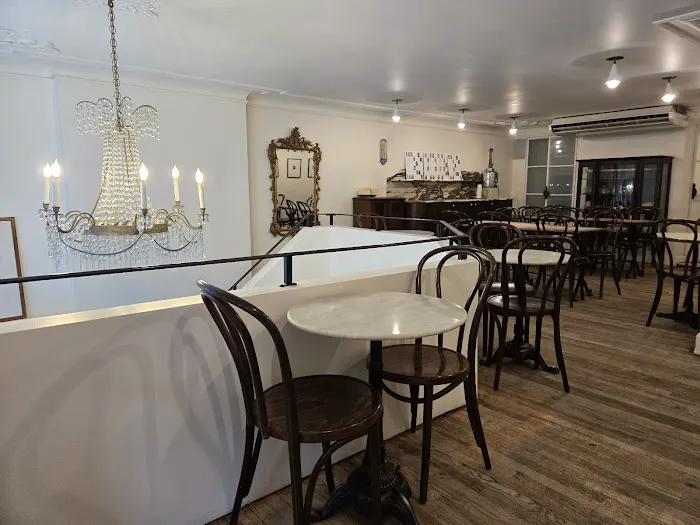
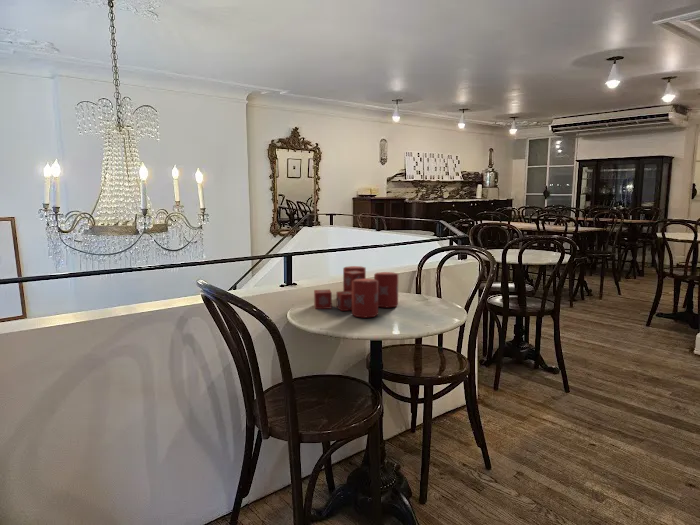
+ candle (358, 289)
